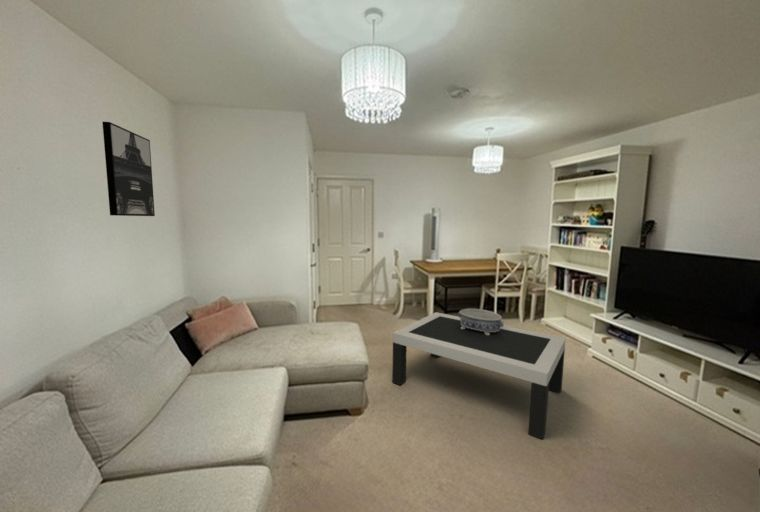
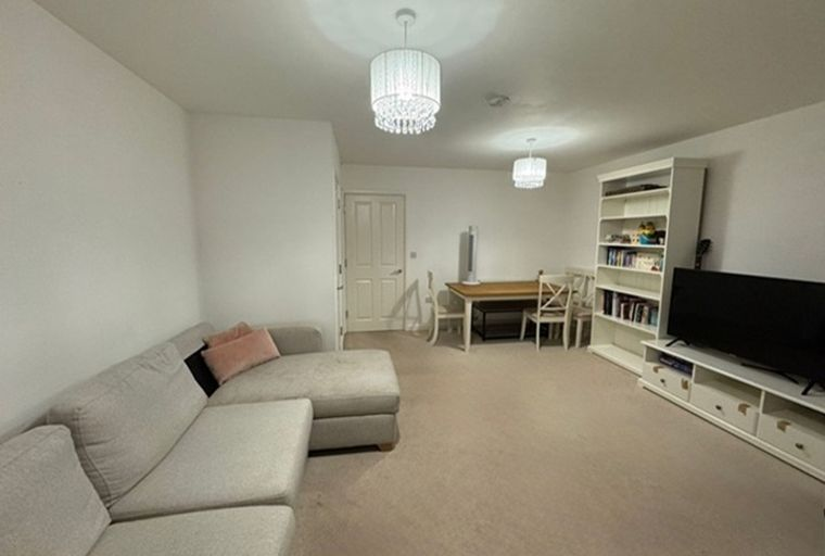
- wall art (131, 174)
- coffee table (476, 360)
- decorative bowl (479, 321)
